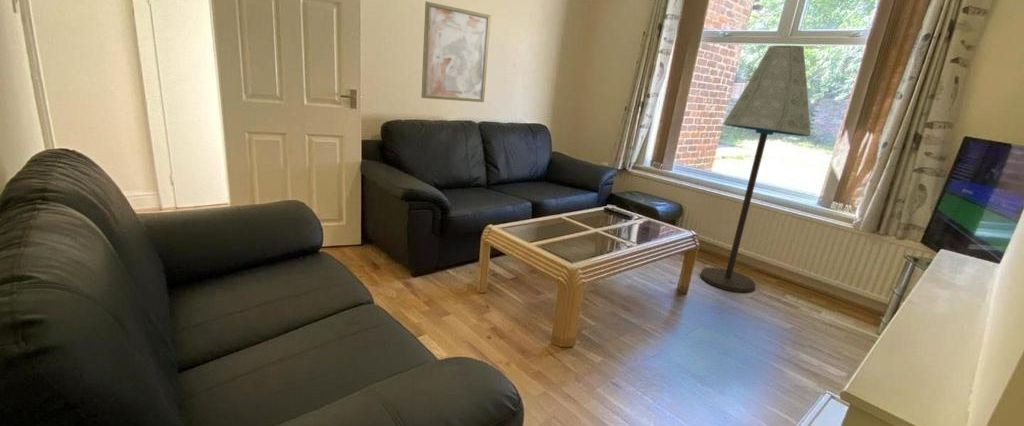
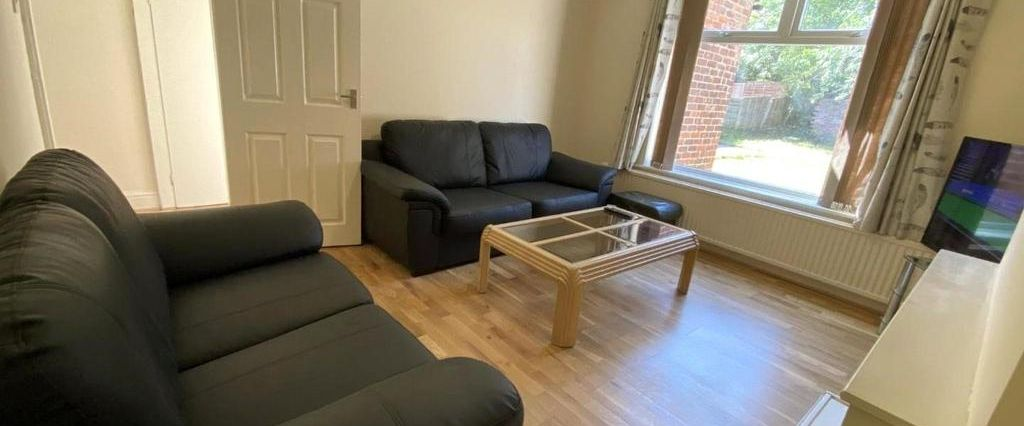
- wall art (457, 55)
- floor lamp (754, 171)
